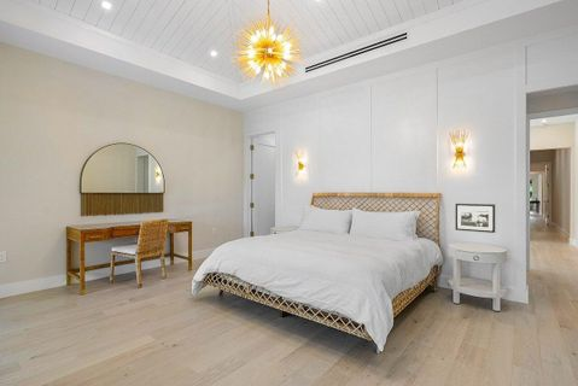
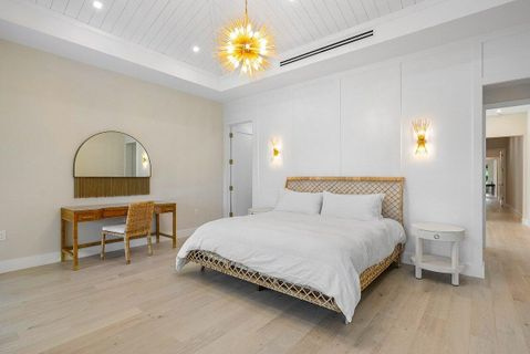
- picture frame (474, 217)
